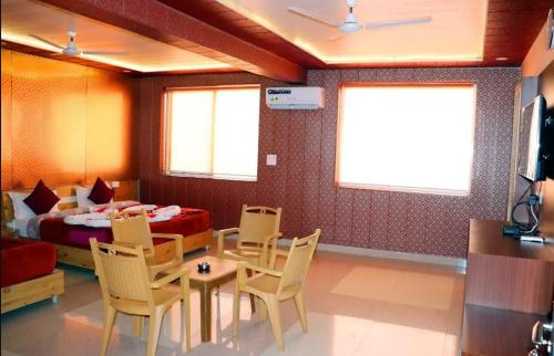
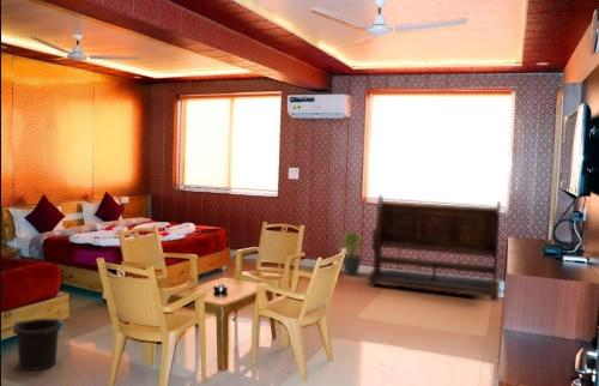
+ potted plant (350, 252)
+ bench (436, 242)
+ trash can (37, 344)
